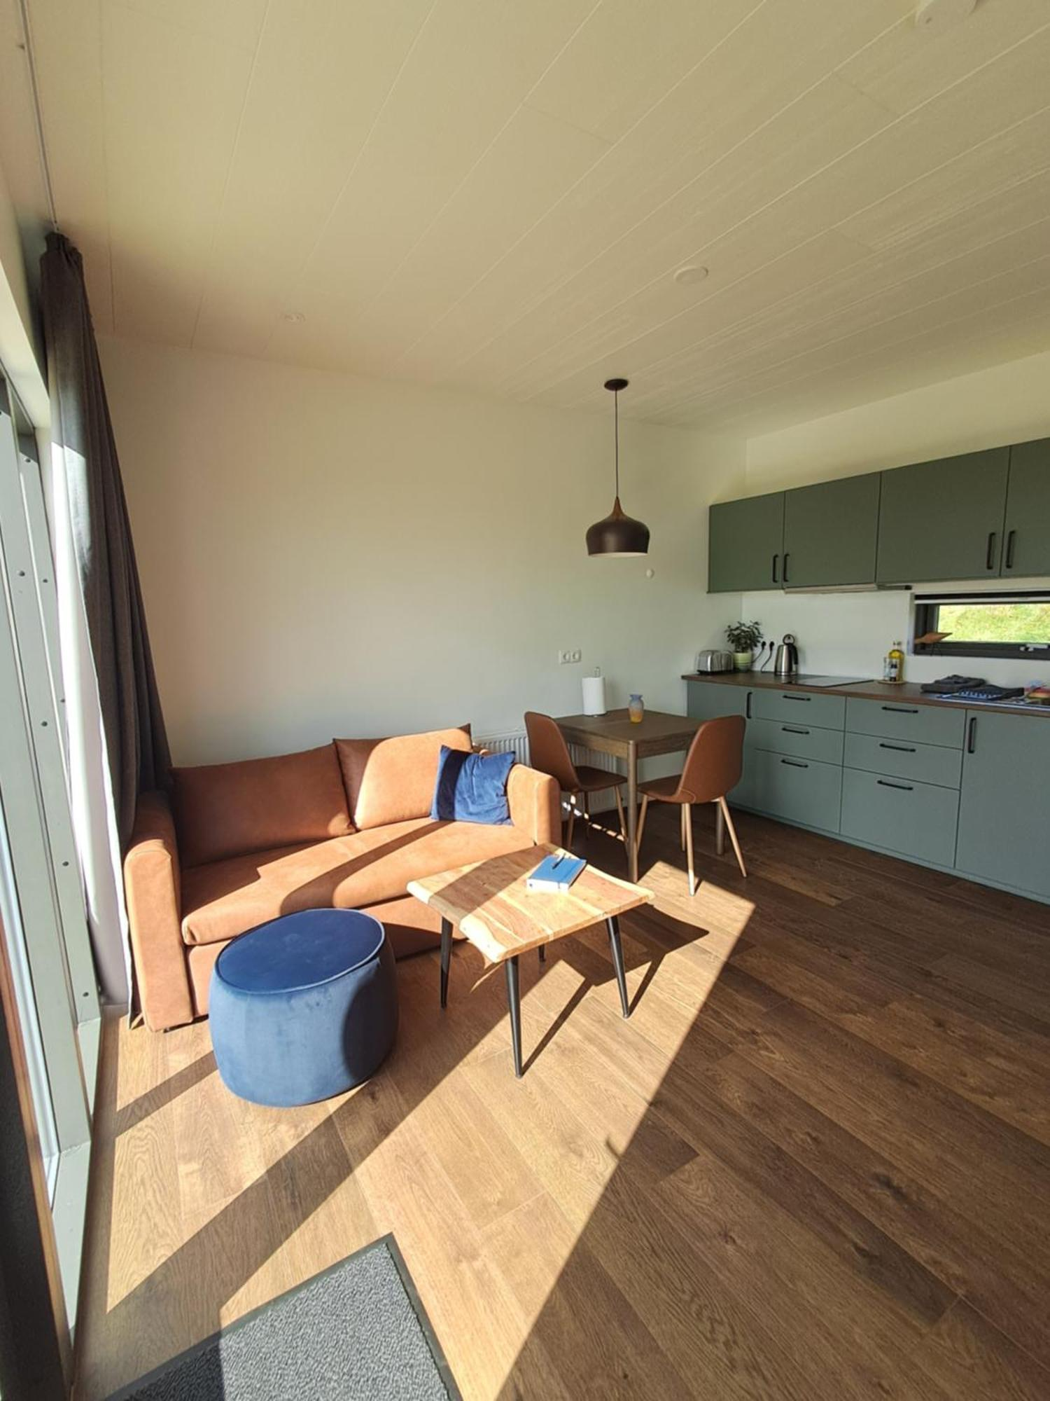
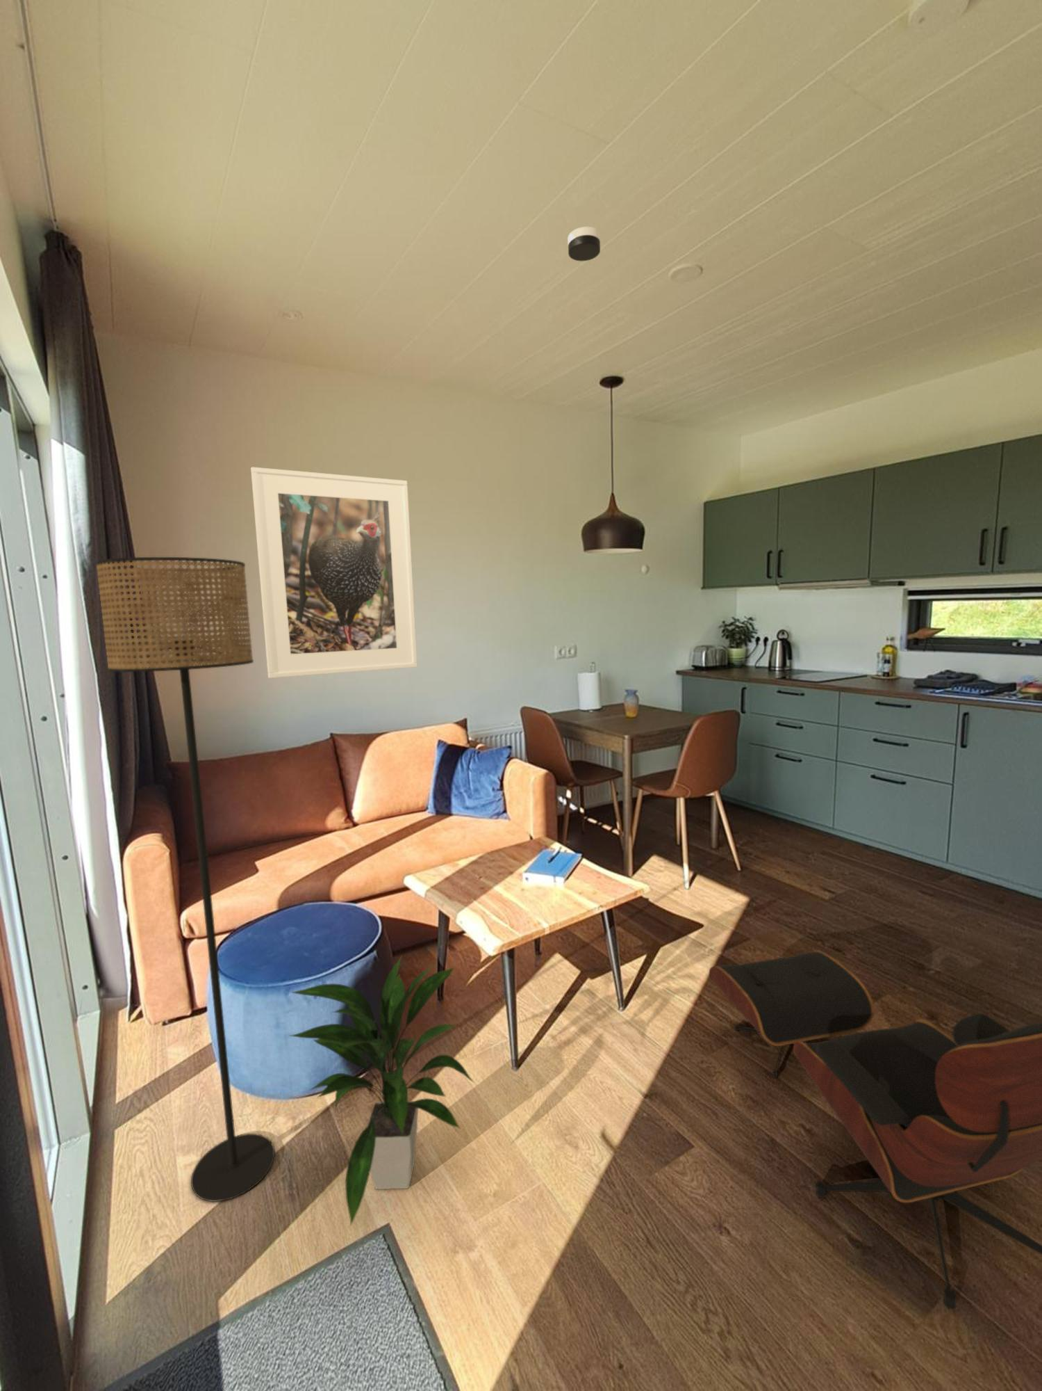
+ indoor plant (382, 1074)
+ smoke detector (583, 244)
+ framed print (340, 575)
+ lounge chair (862, 1023)
+ floor lamp (206, 883)
